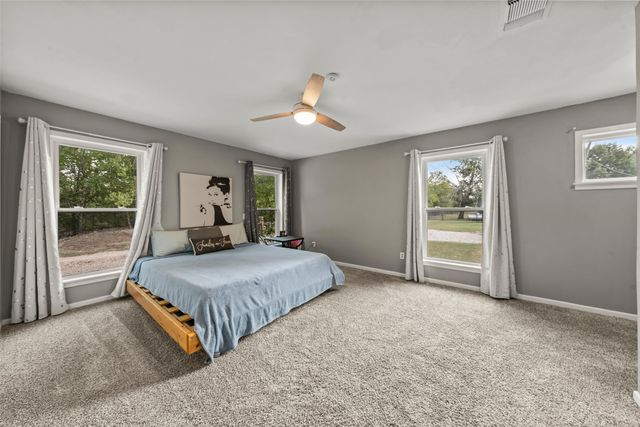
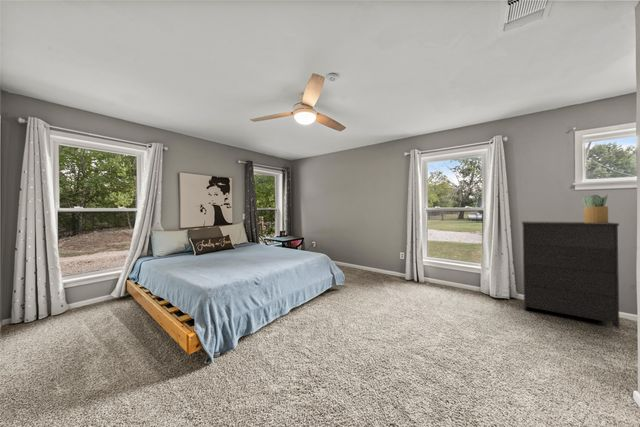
+ potted plant (595, 208)
+ dresser (564, 267)
